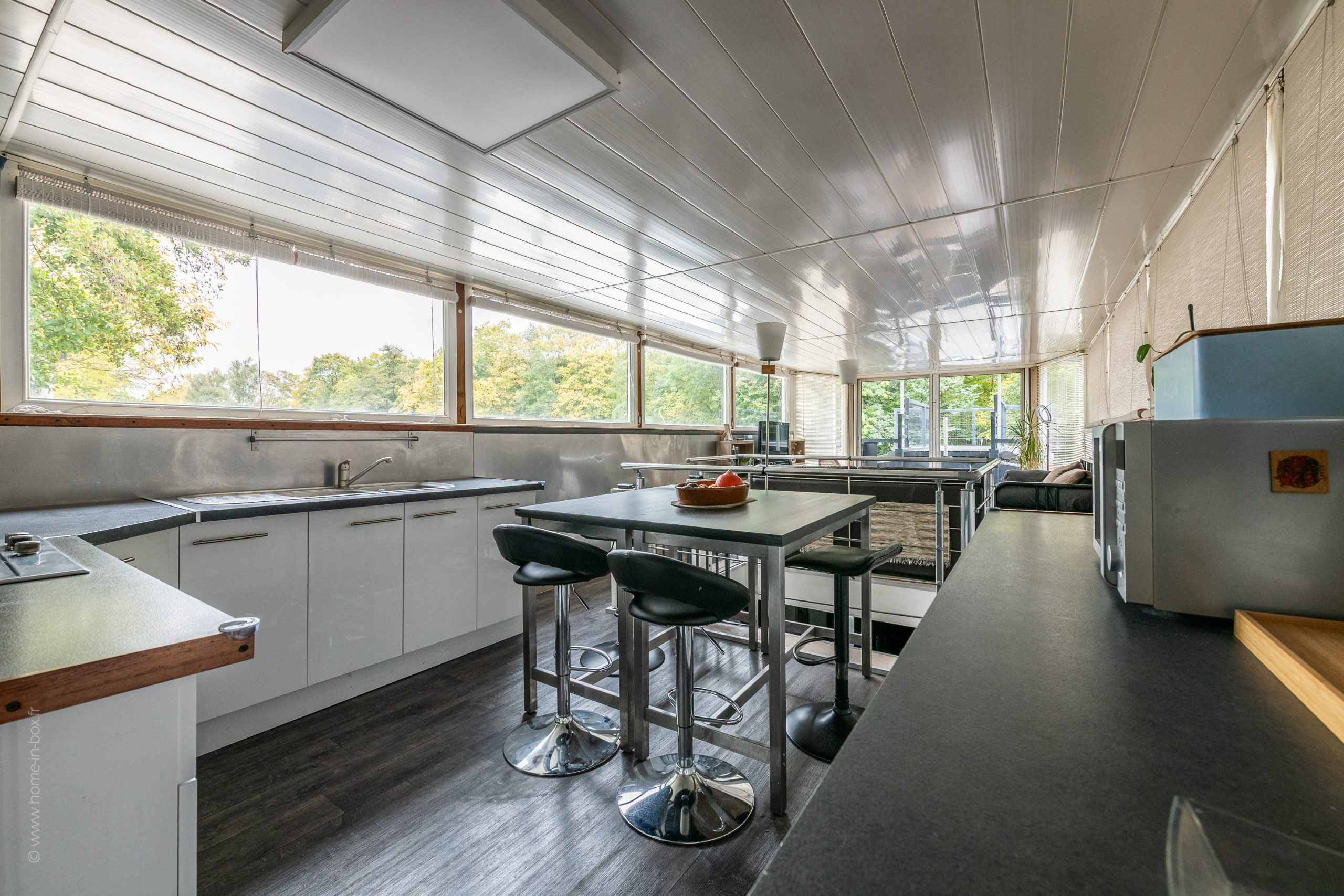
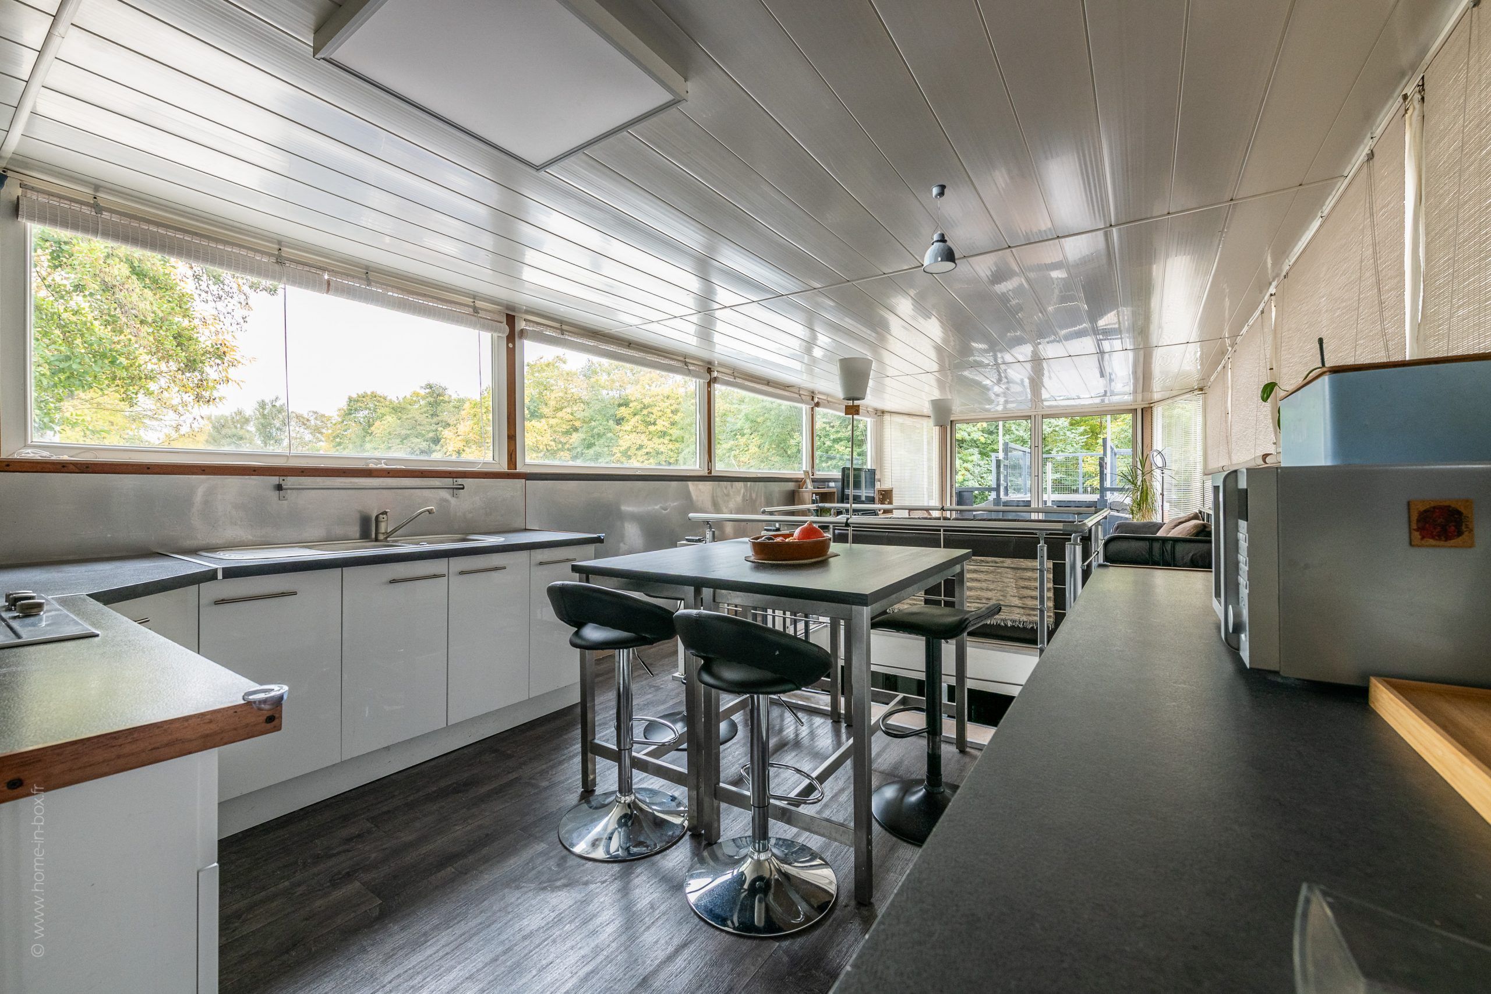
+ pendant light (939, 227)
